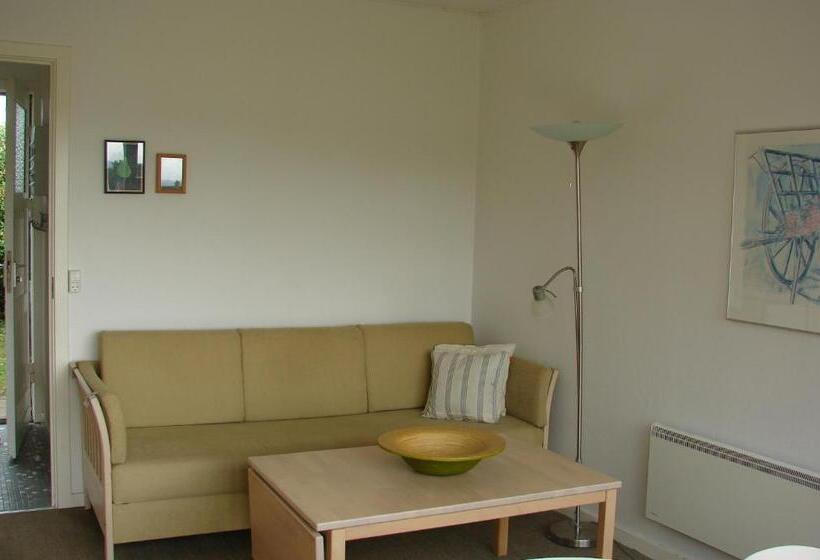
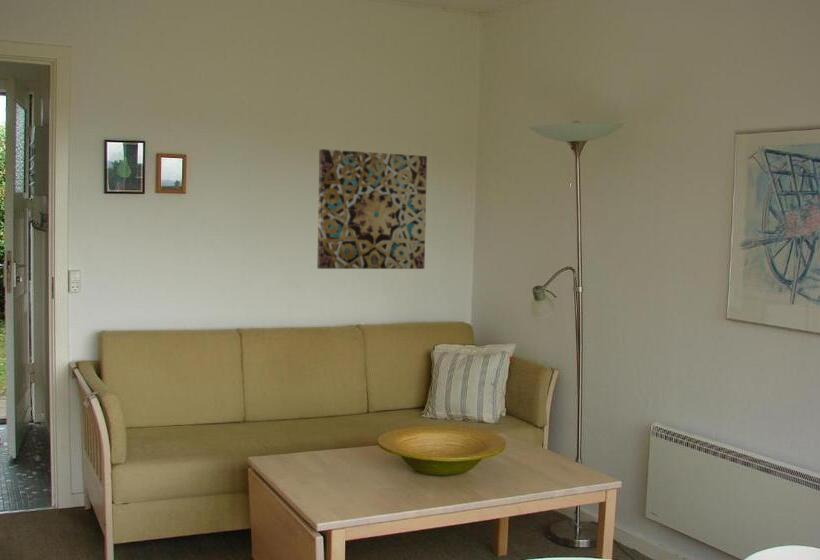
+ wall art (373, 211)
